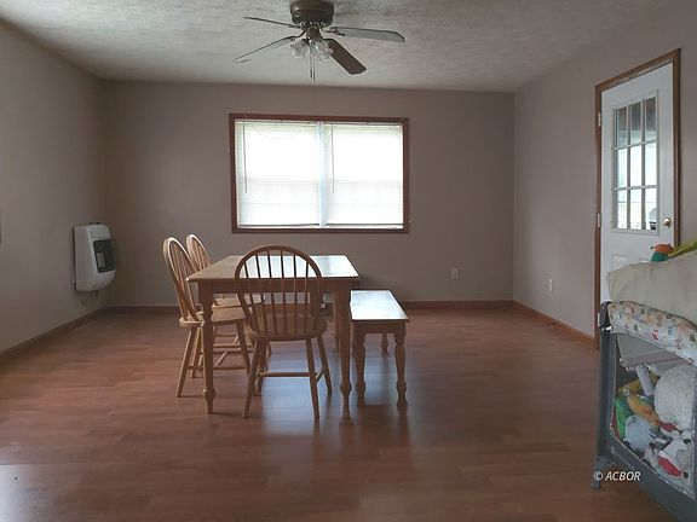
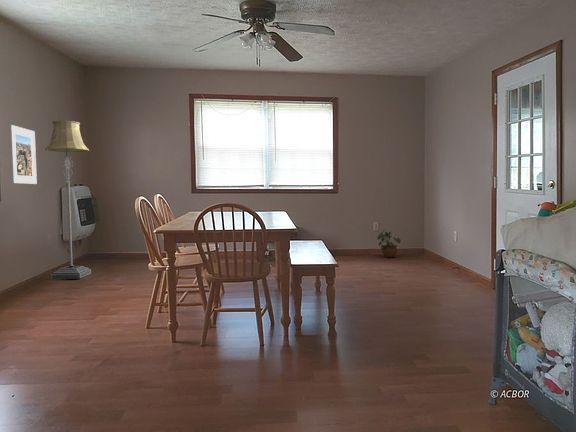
+ floor lamp (69, 200)
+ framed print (23, 155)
+ potted plant (387, 242)
